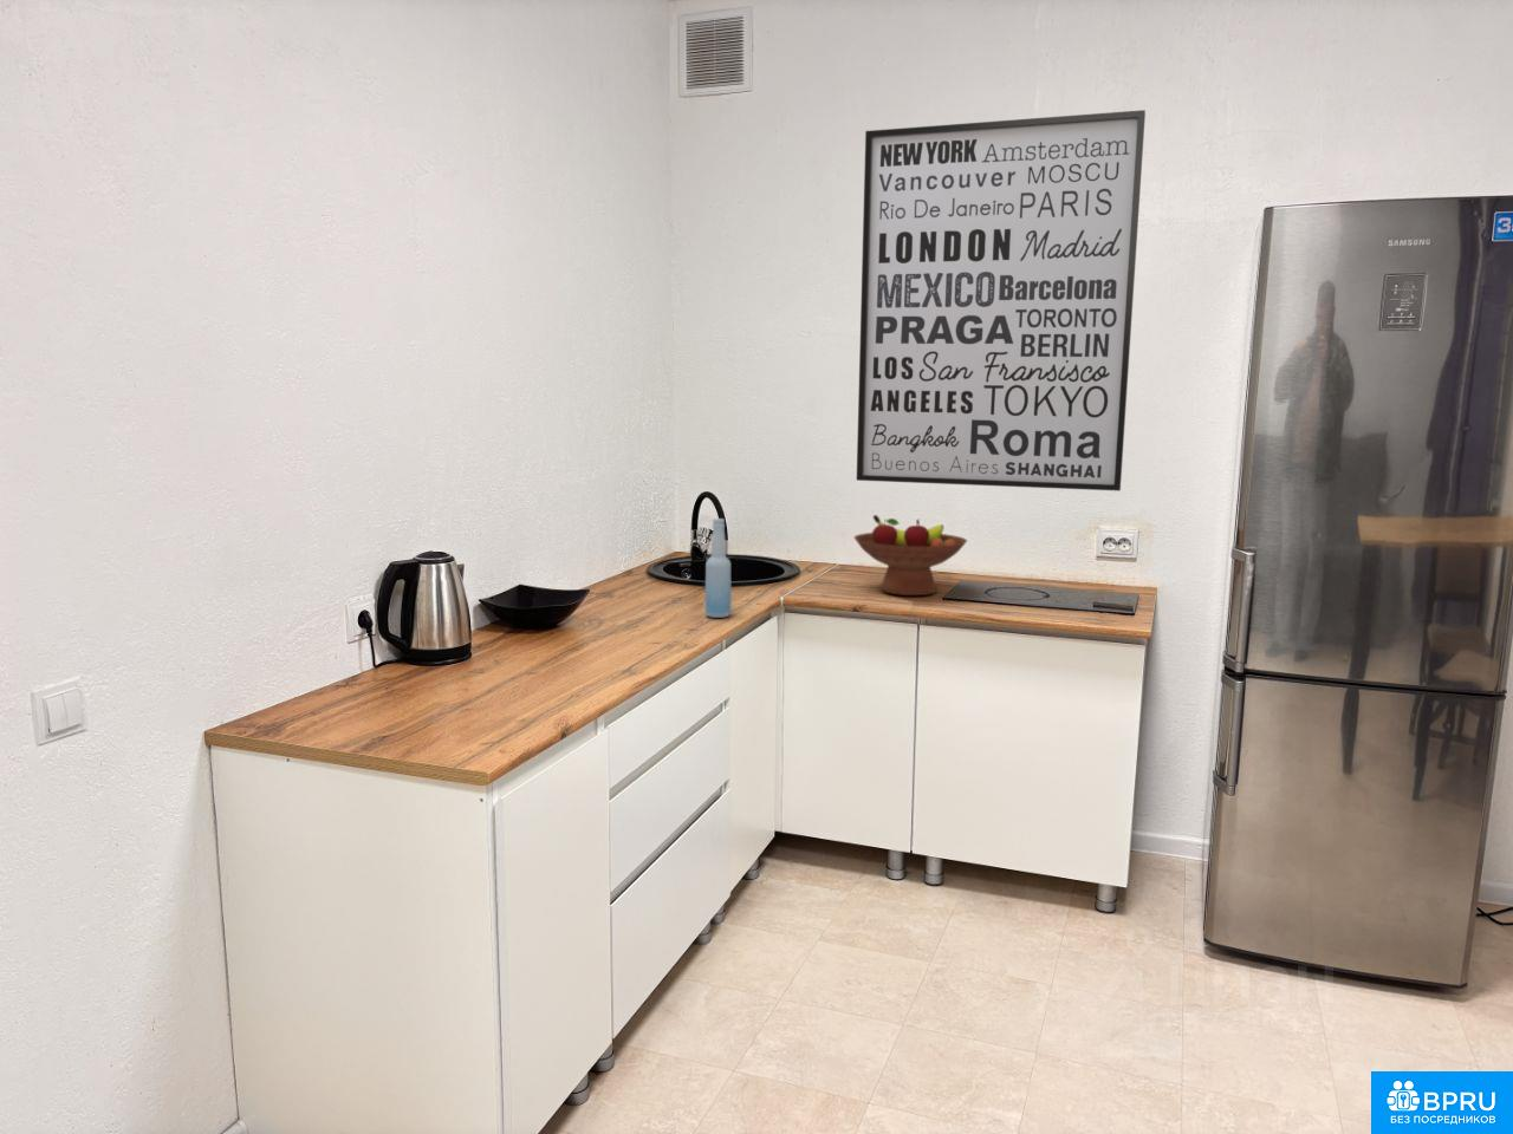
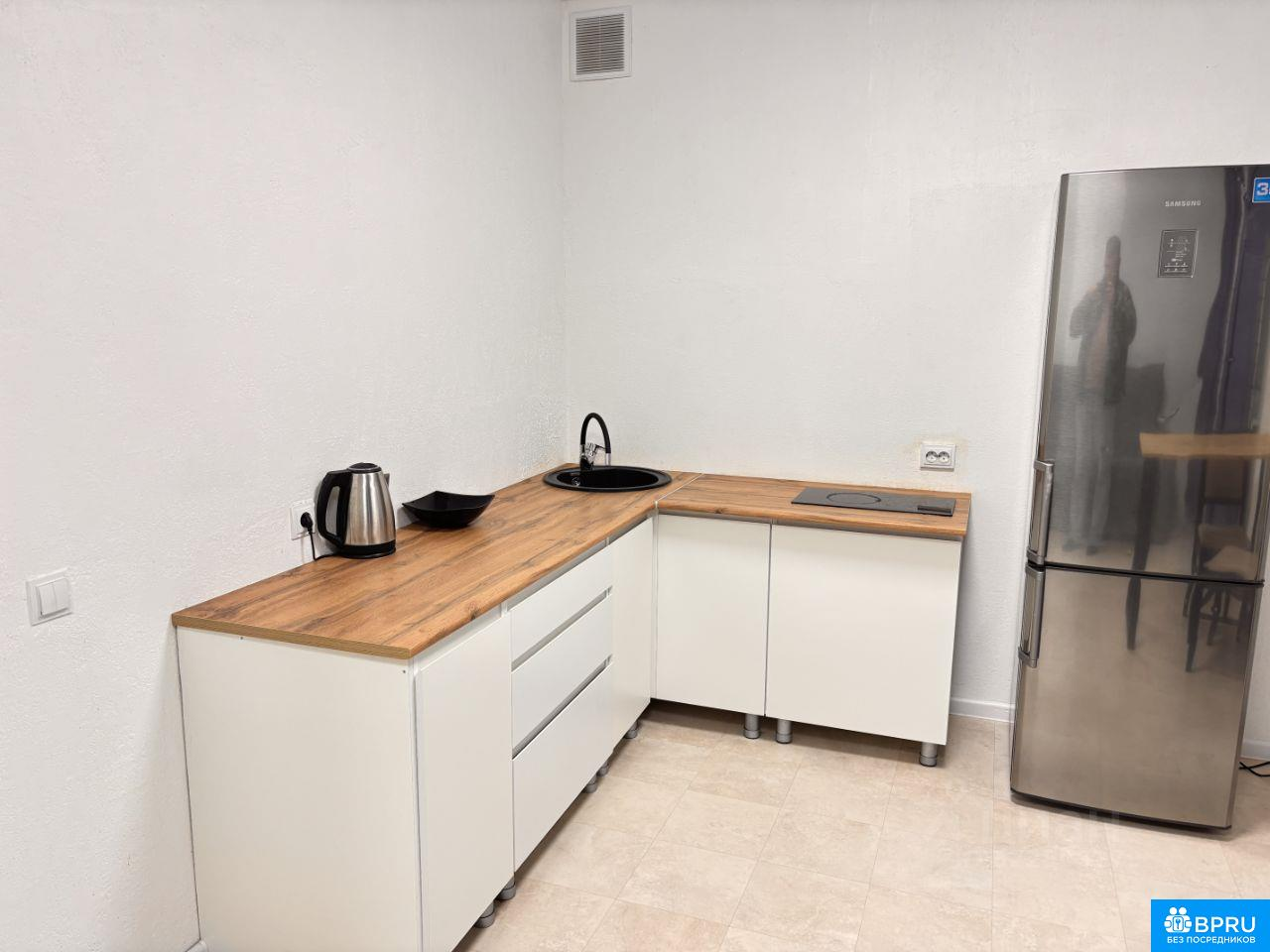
- wall art (991, 309)
- fruit bowl (909, 554)
- bottle (717, 567)
